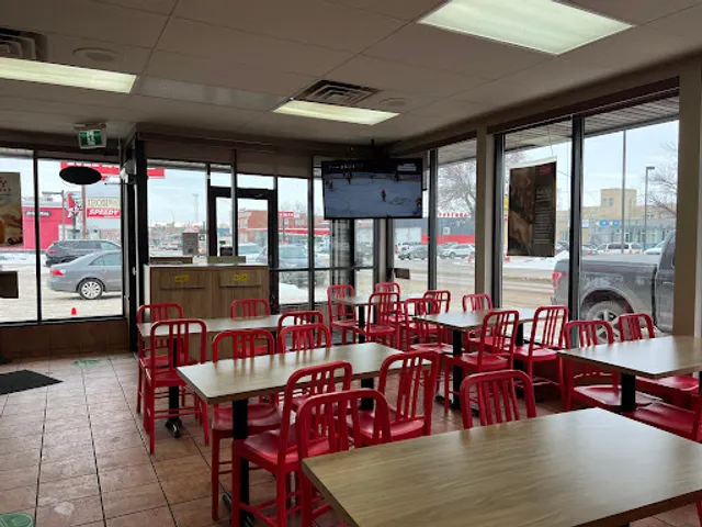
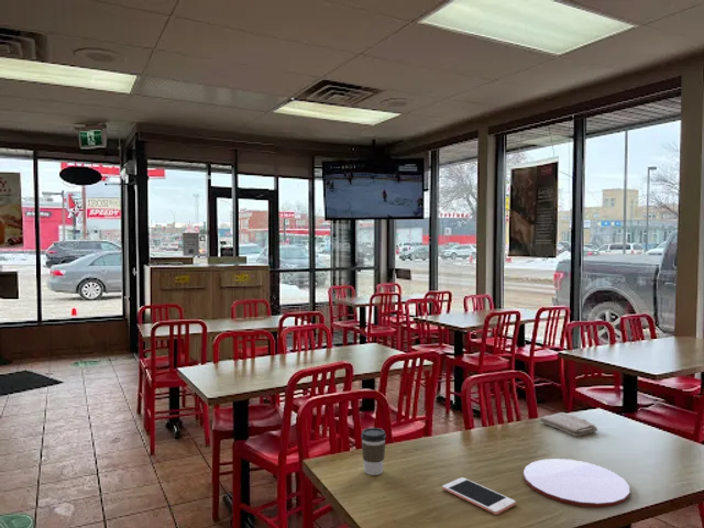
+ cell phone (477, 494)
+ plate (574, 481)
+ coffee cup (373, 451)
+ washcloth (568, 422)
